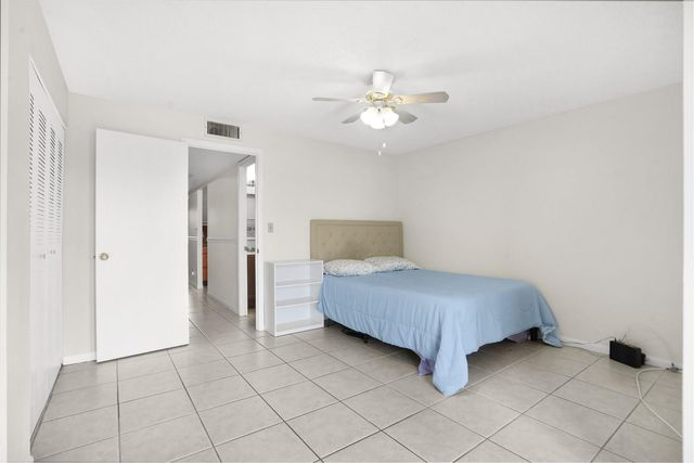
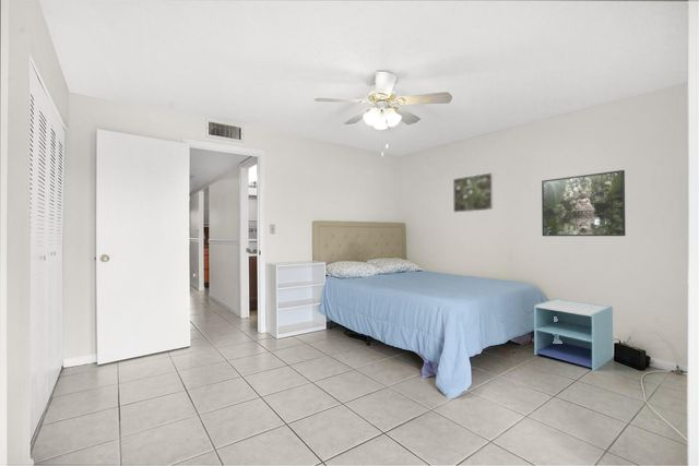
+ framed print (579, 205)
+ nightstand (572, 331)
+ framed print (472, 193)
